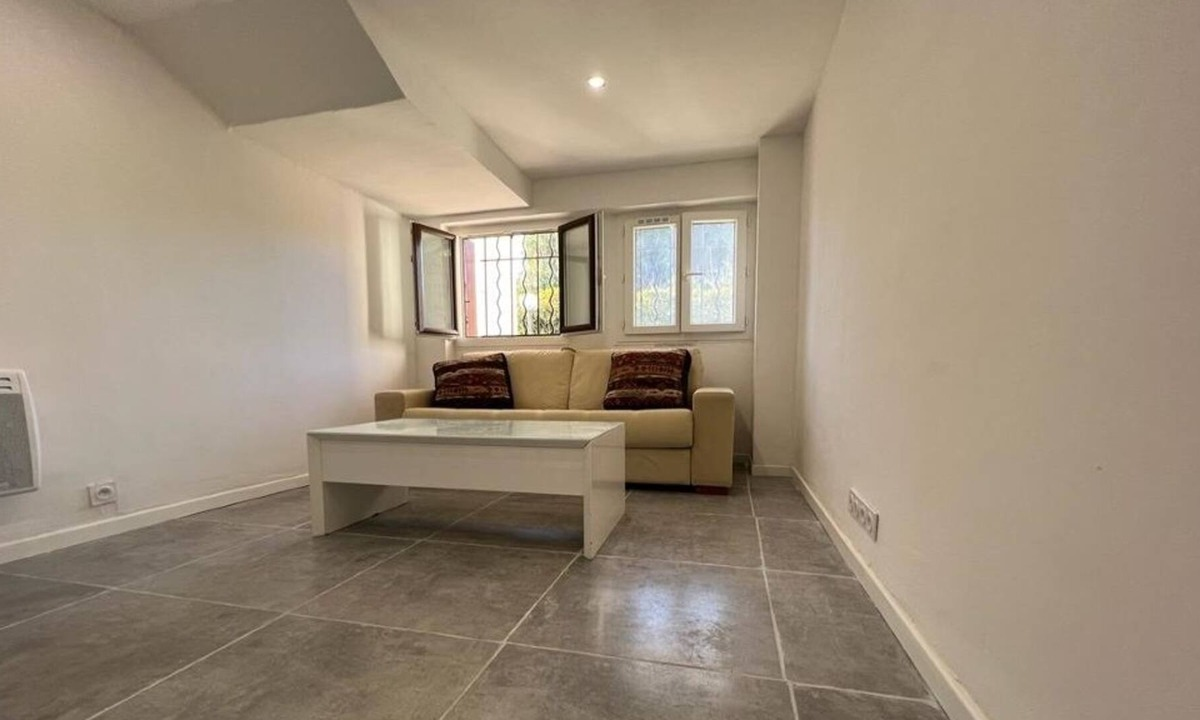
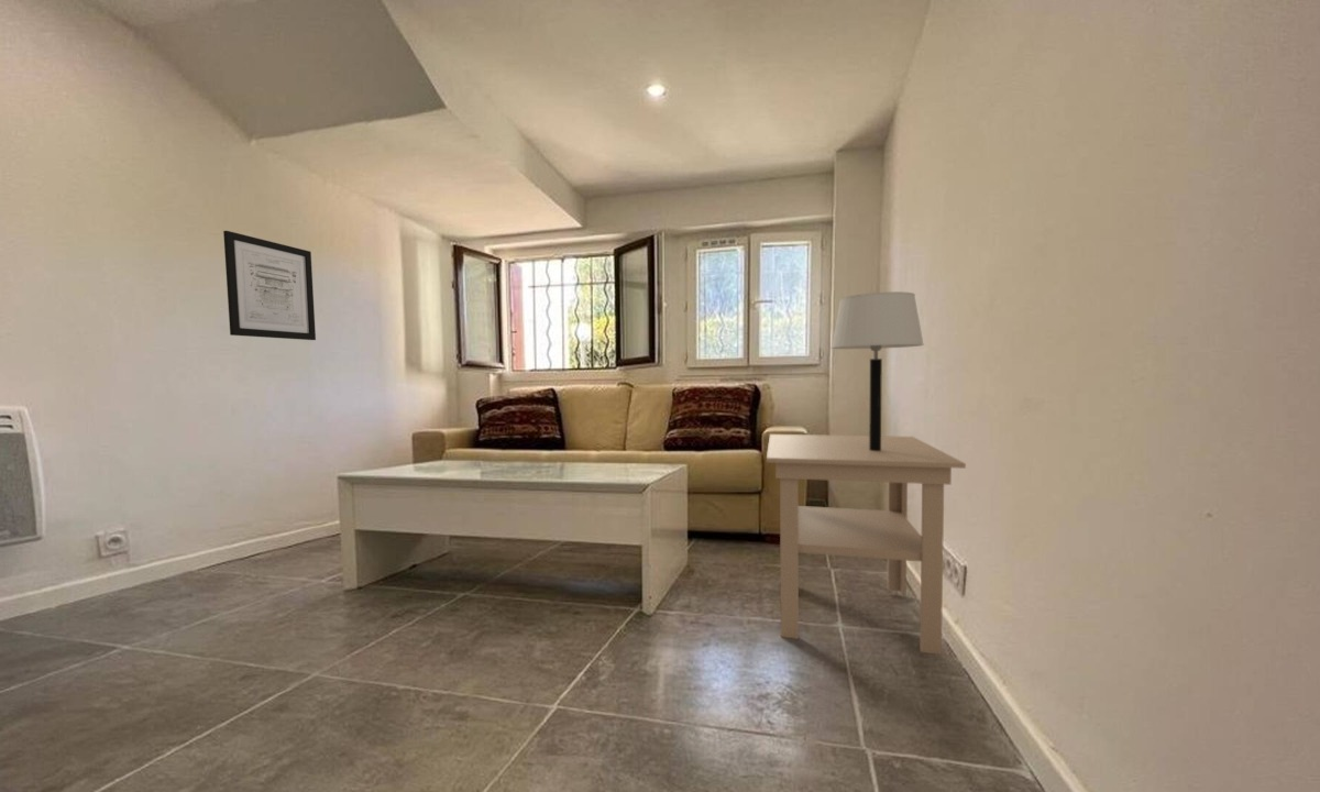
+ wall art (273, 289)
+ side table (847, 530)
+ table lamp (876, 373)
